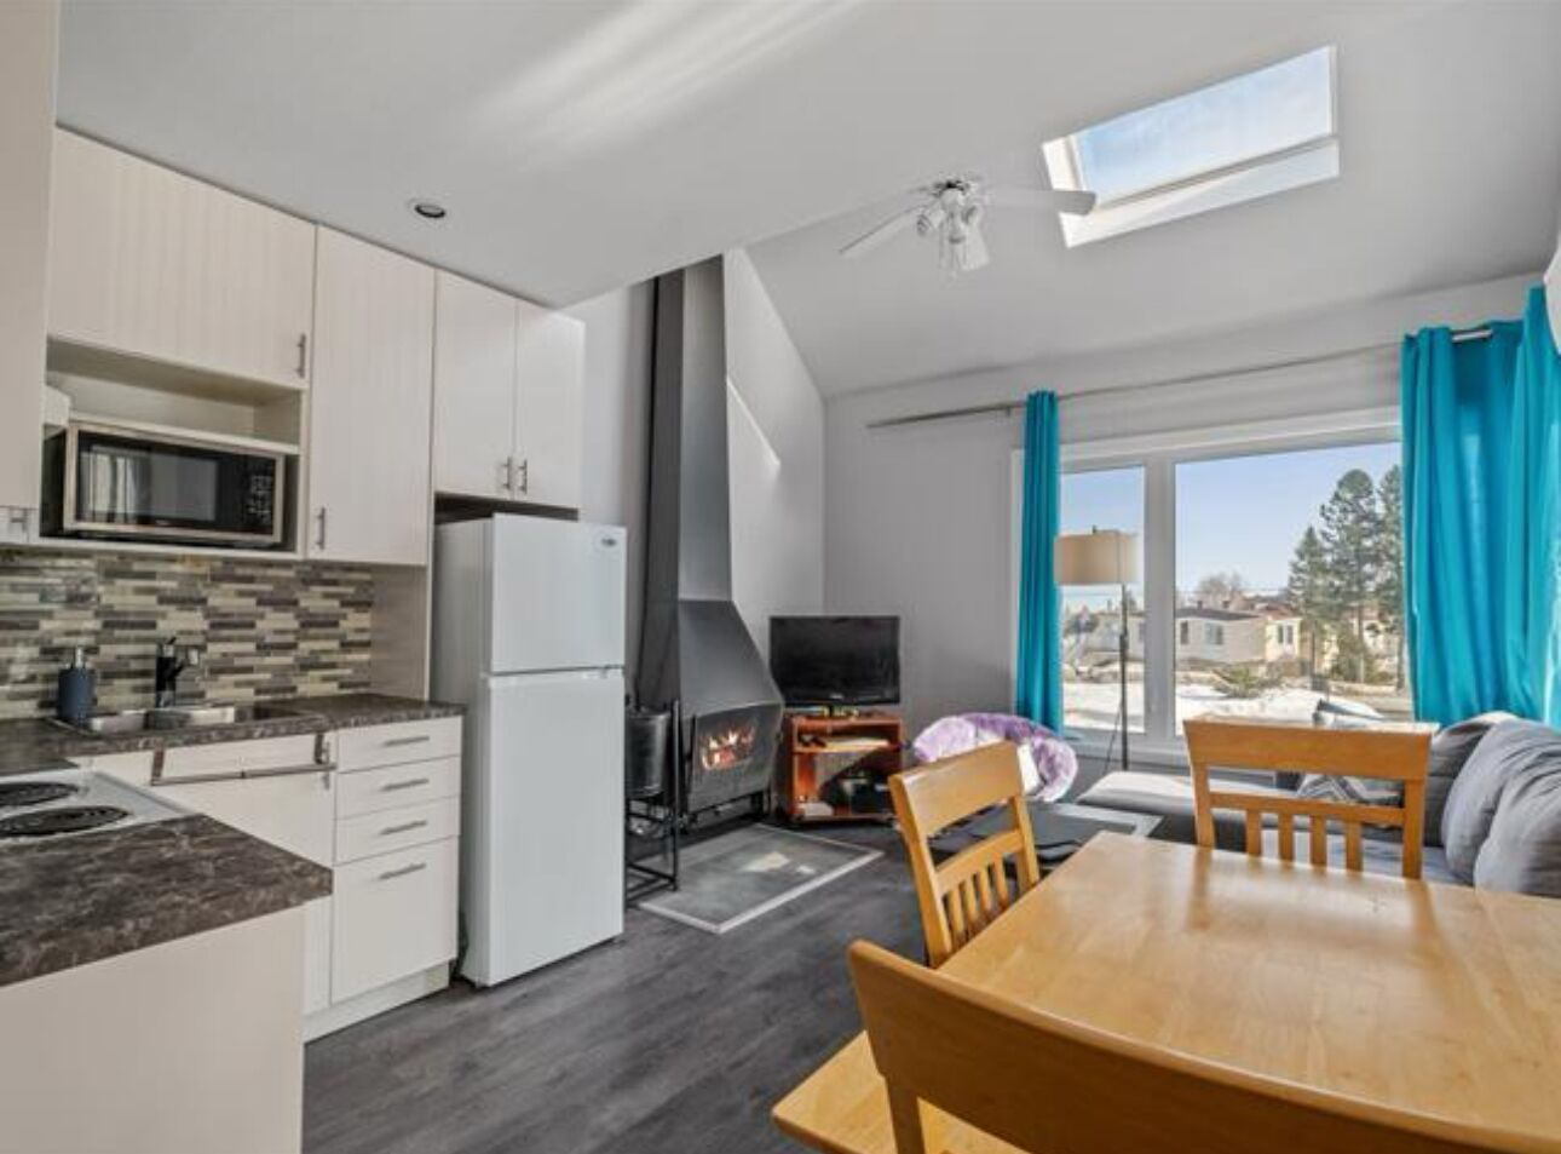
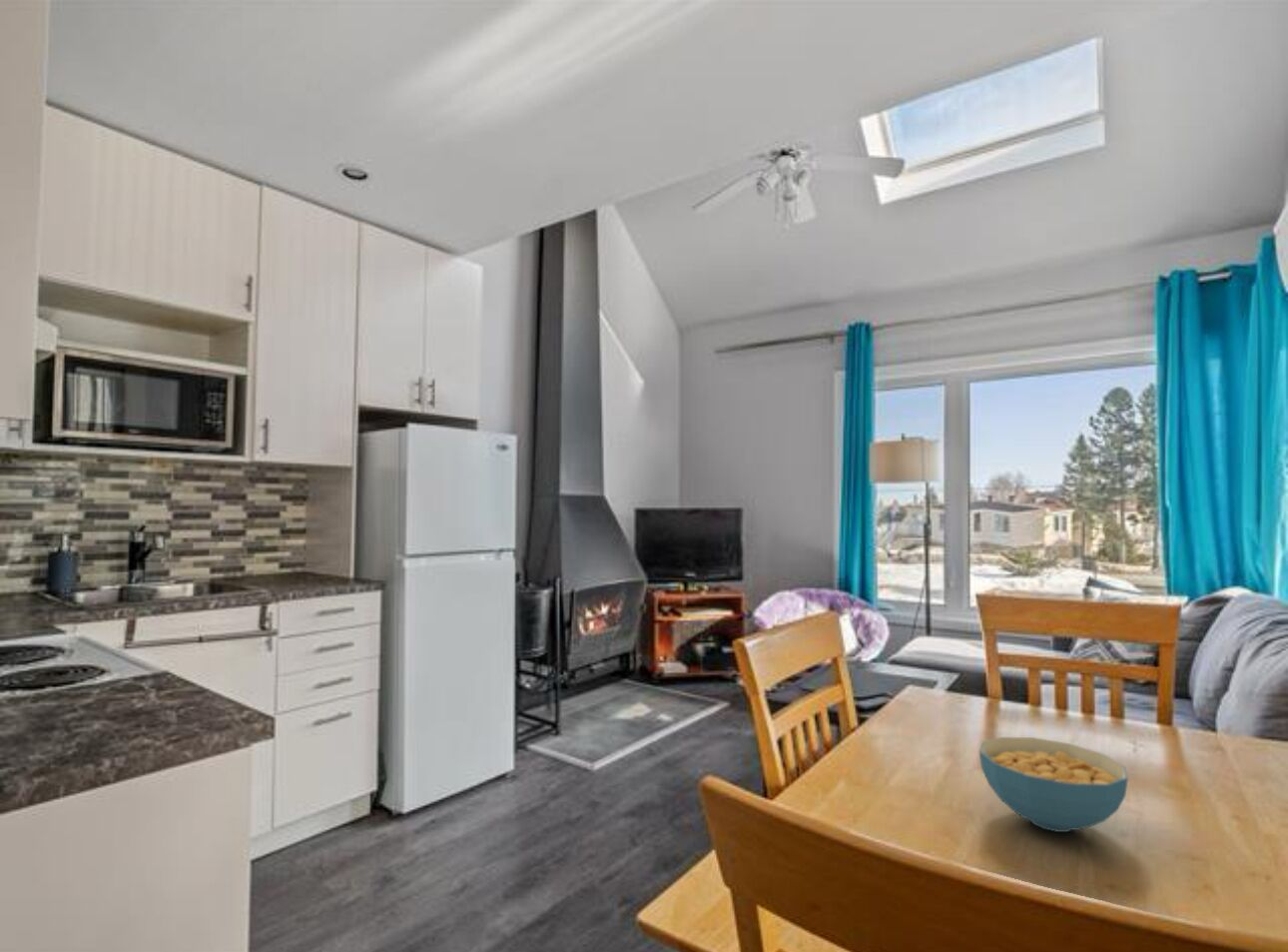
+ cereal bowl (1050, 790)
